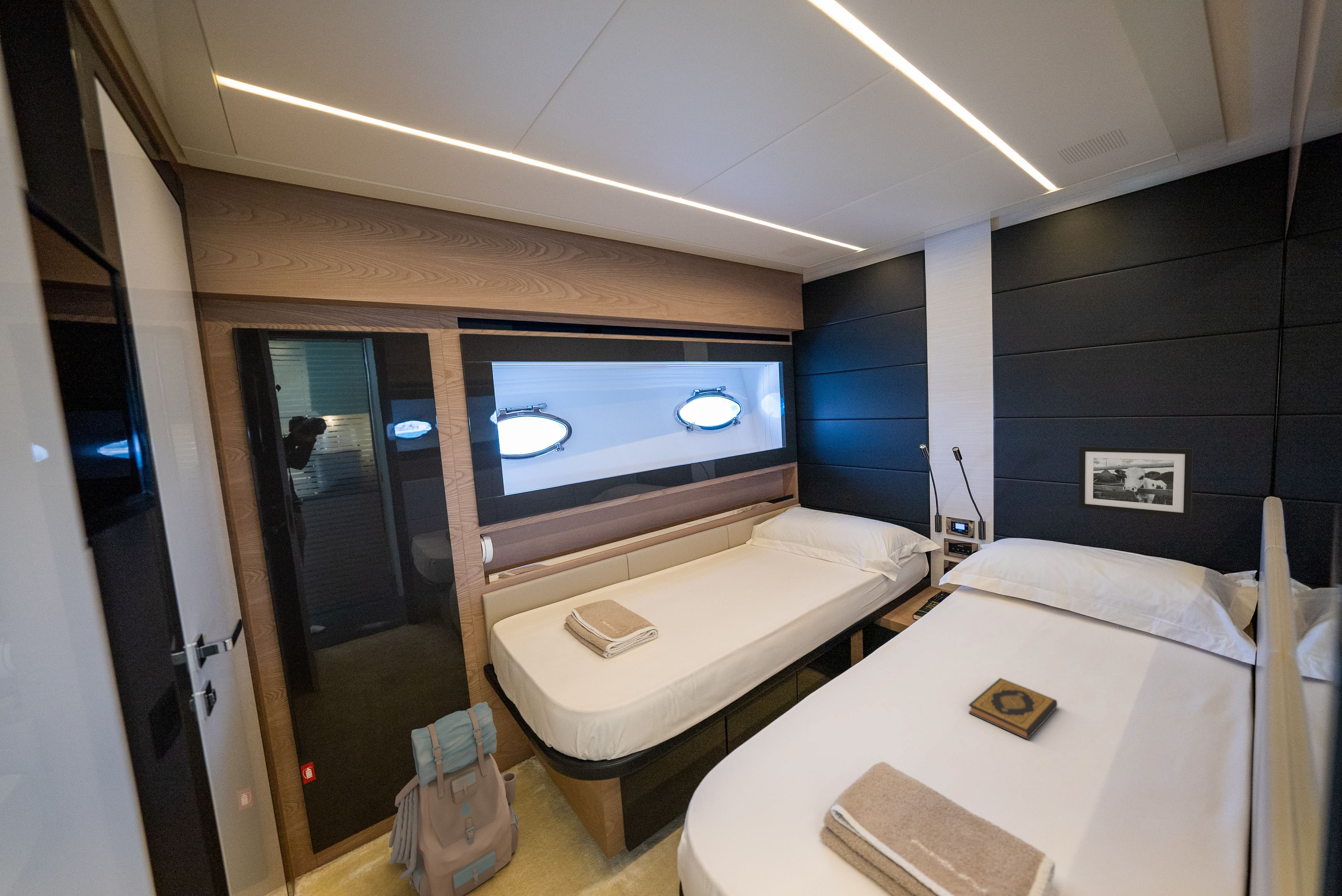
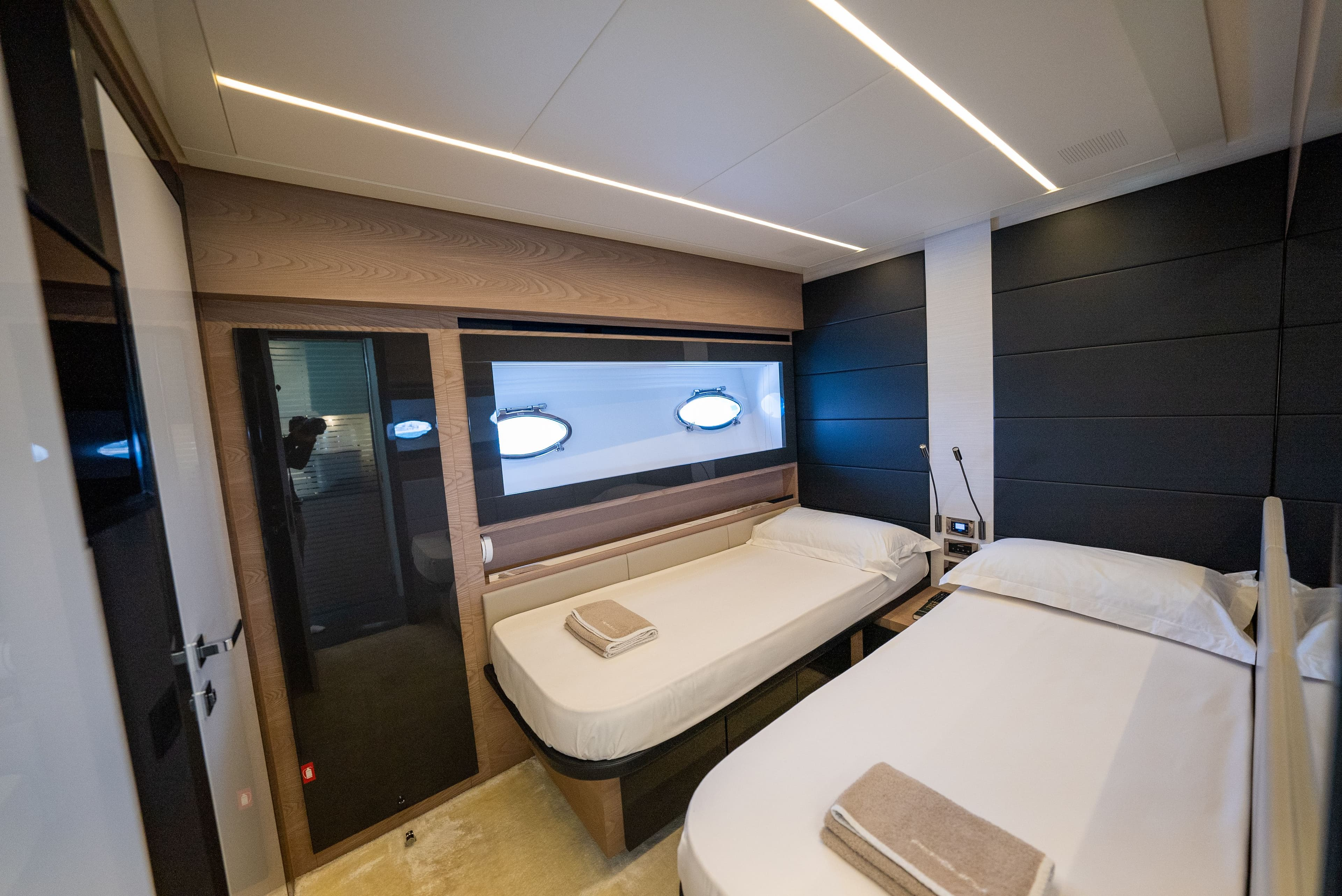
- picture frame (1132, 480)
- hardback book (1013, 706)
- backpack (455, 784)
